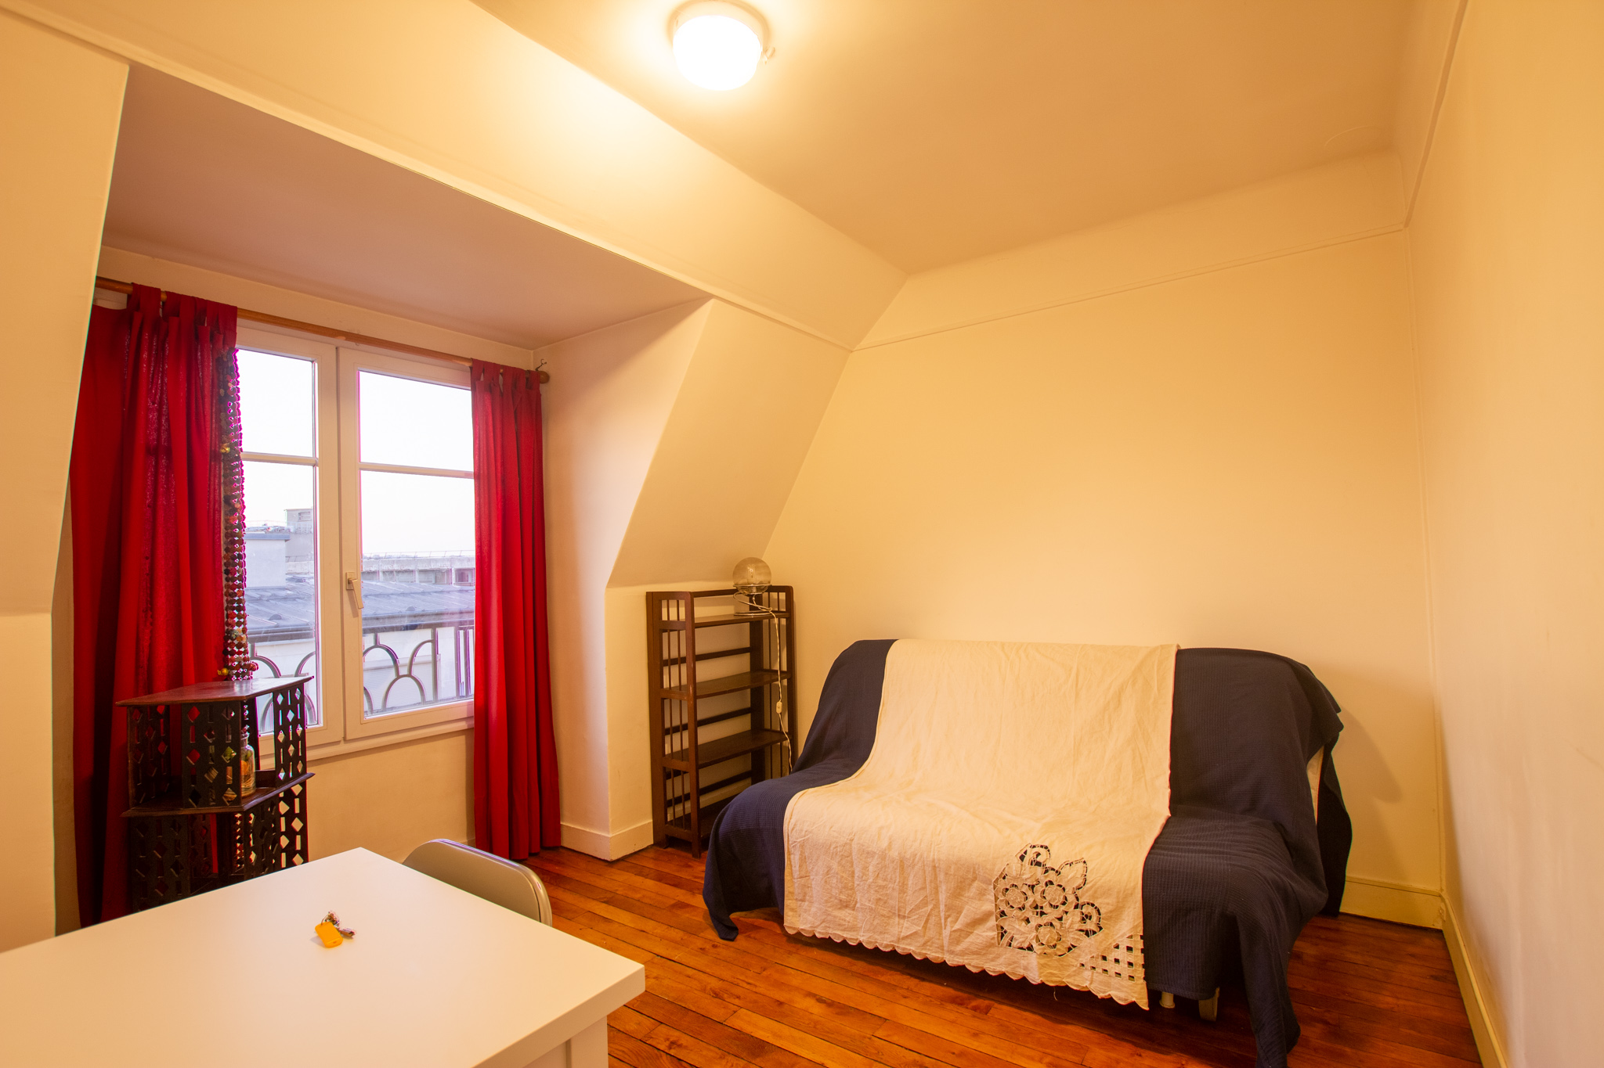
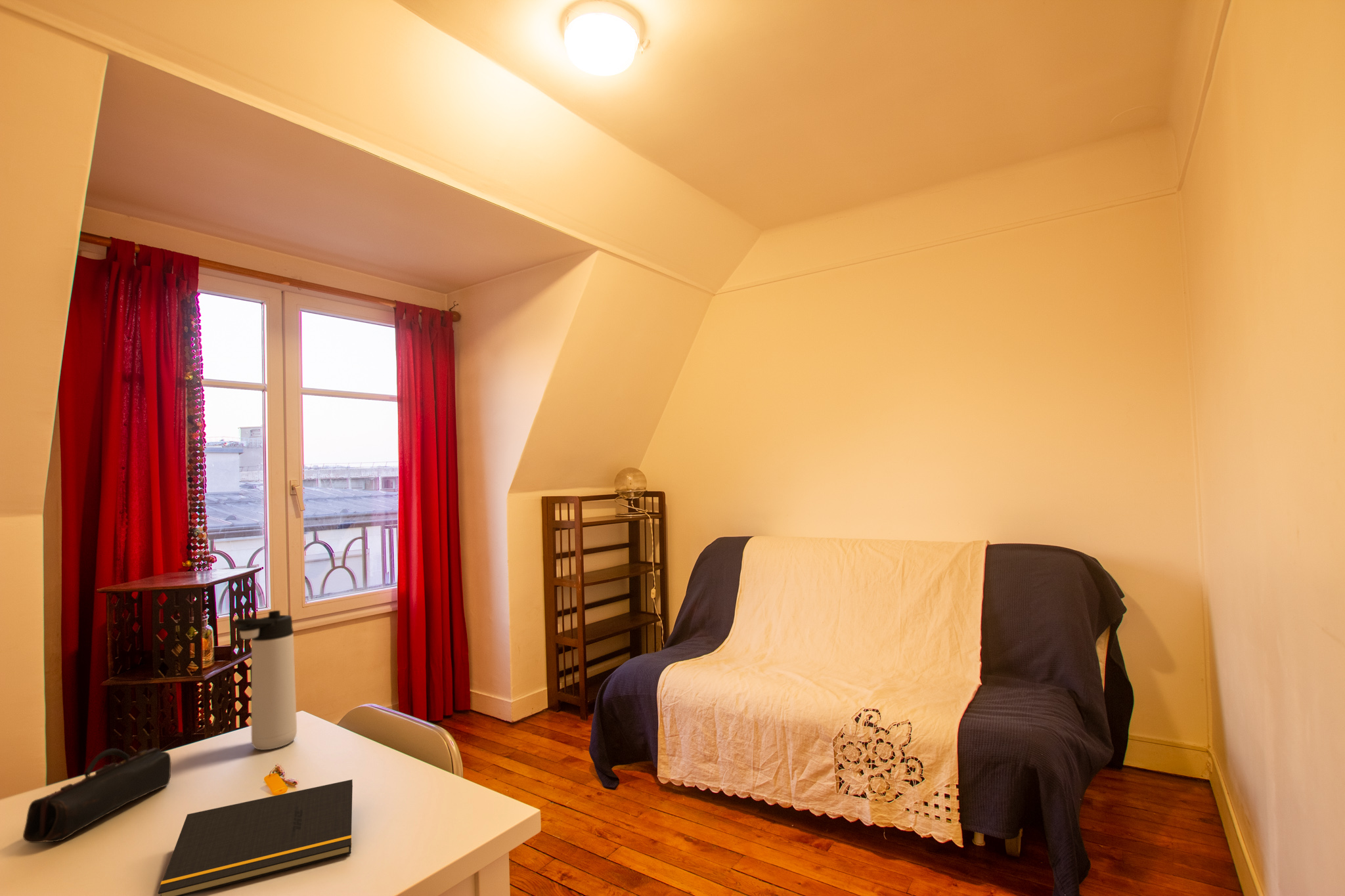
+ thermos bottle (265, 679)
+ notepad (267, 833)
+ pencil case (104, 781)
